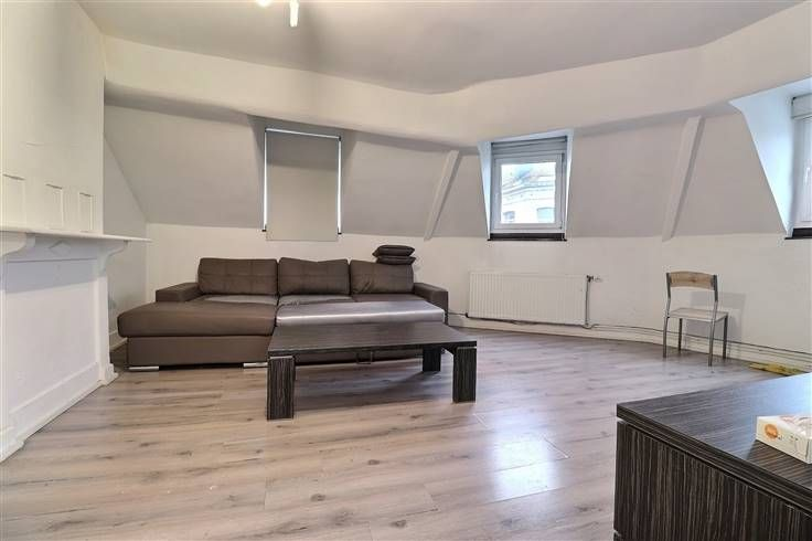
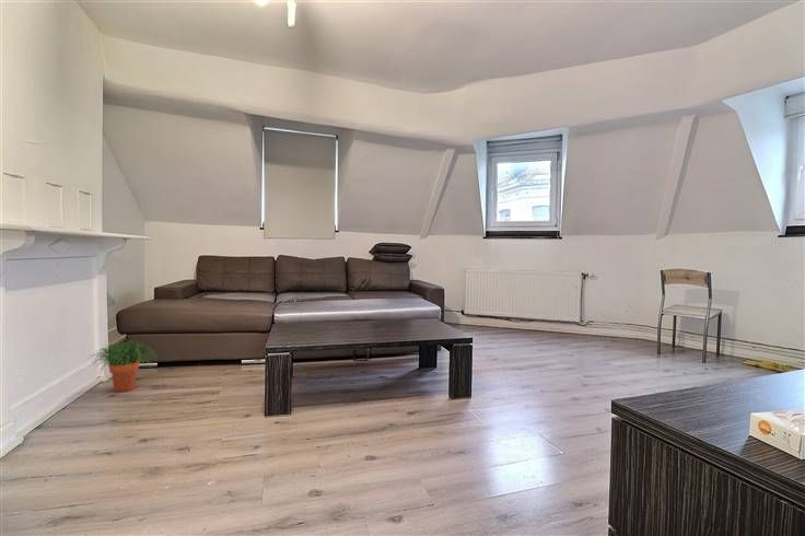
+ potted plant (125, 364)
